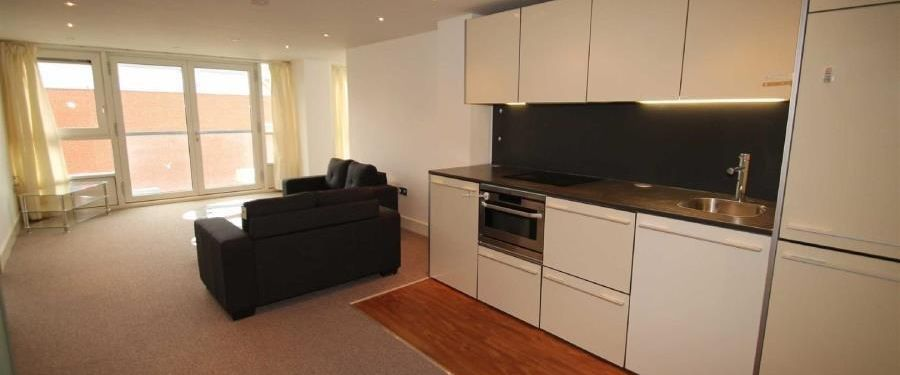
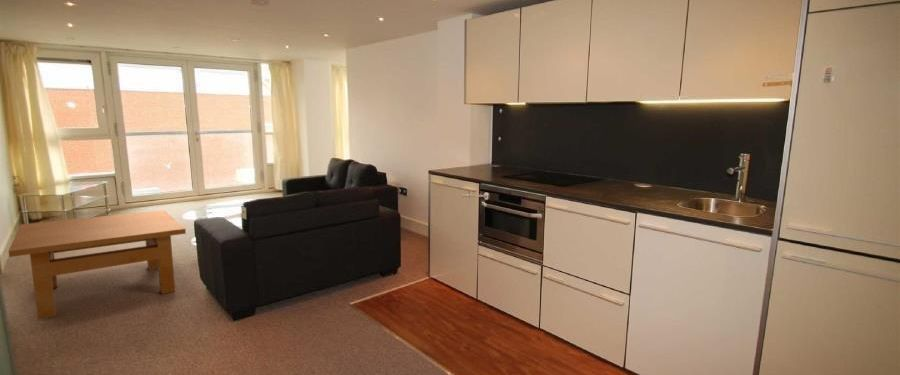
+ table (105, 258)
